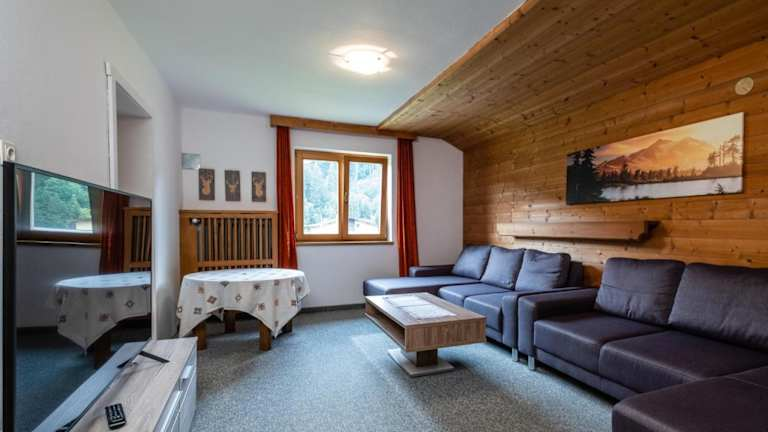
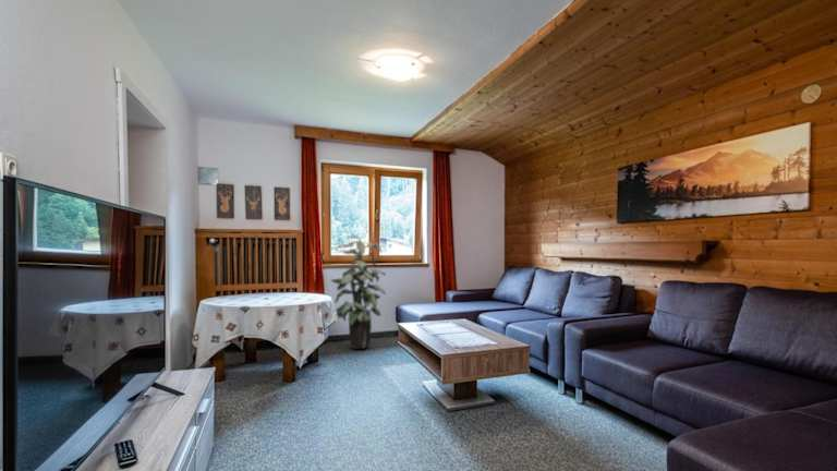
+ indoor plant (357, 291)
